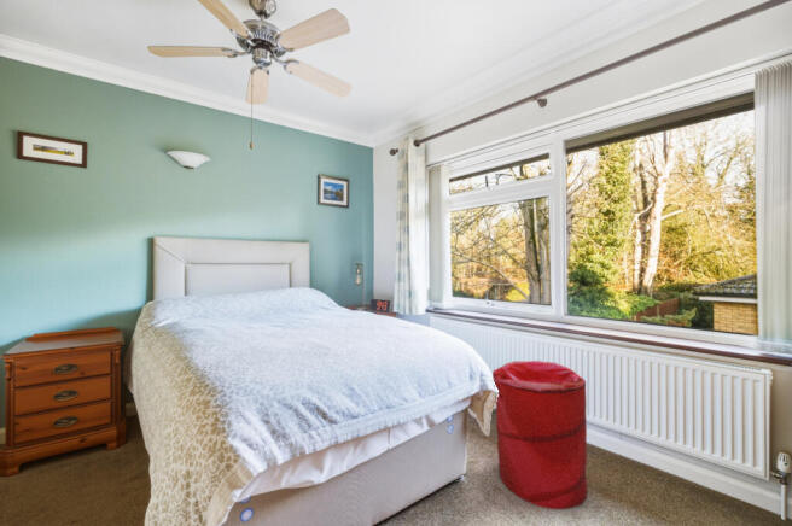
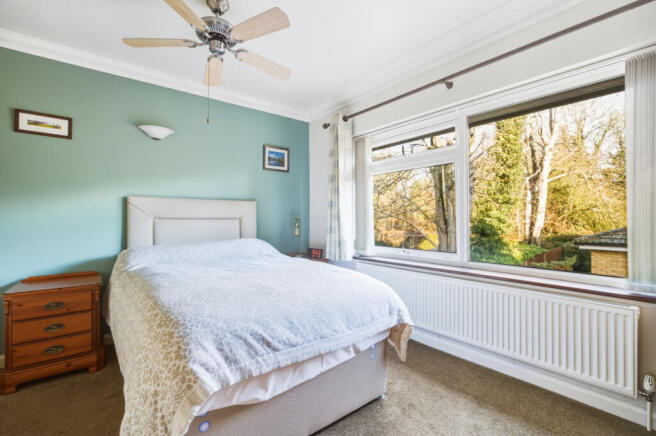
- laundry hamper (537, 425)
